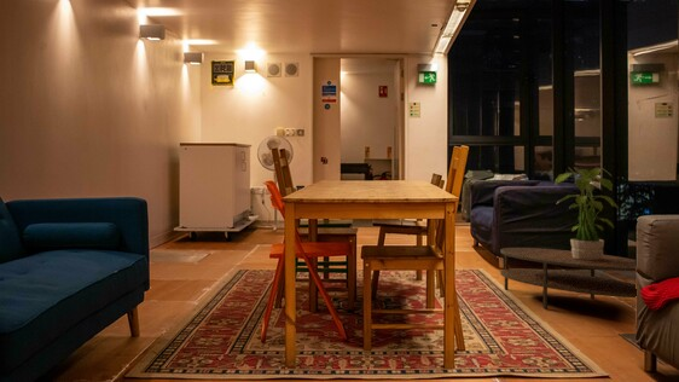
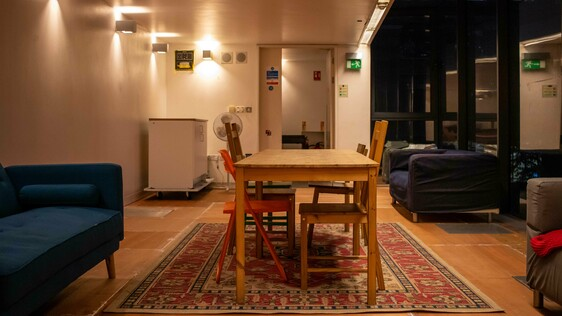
- potted plant (584, 213)
- coffee table (569, 279)
